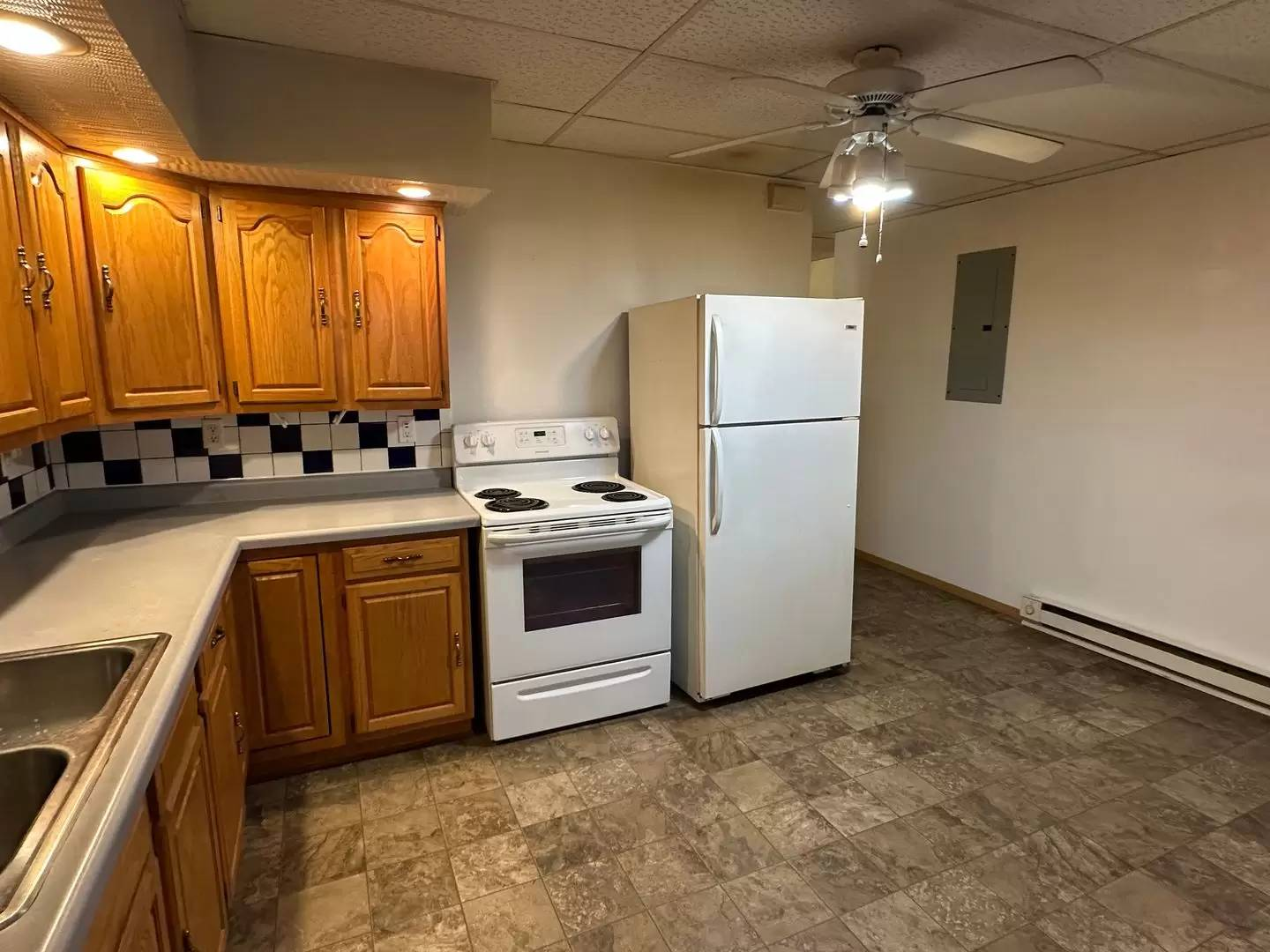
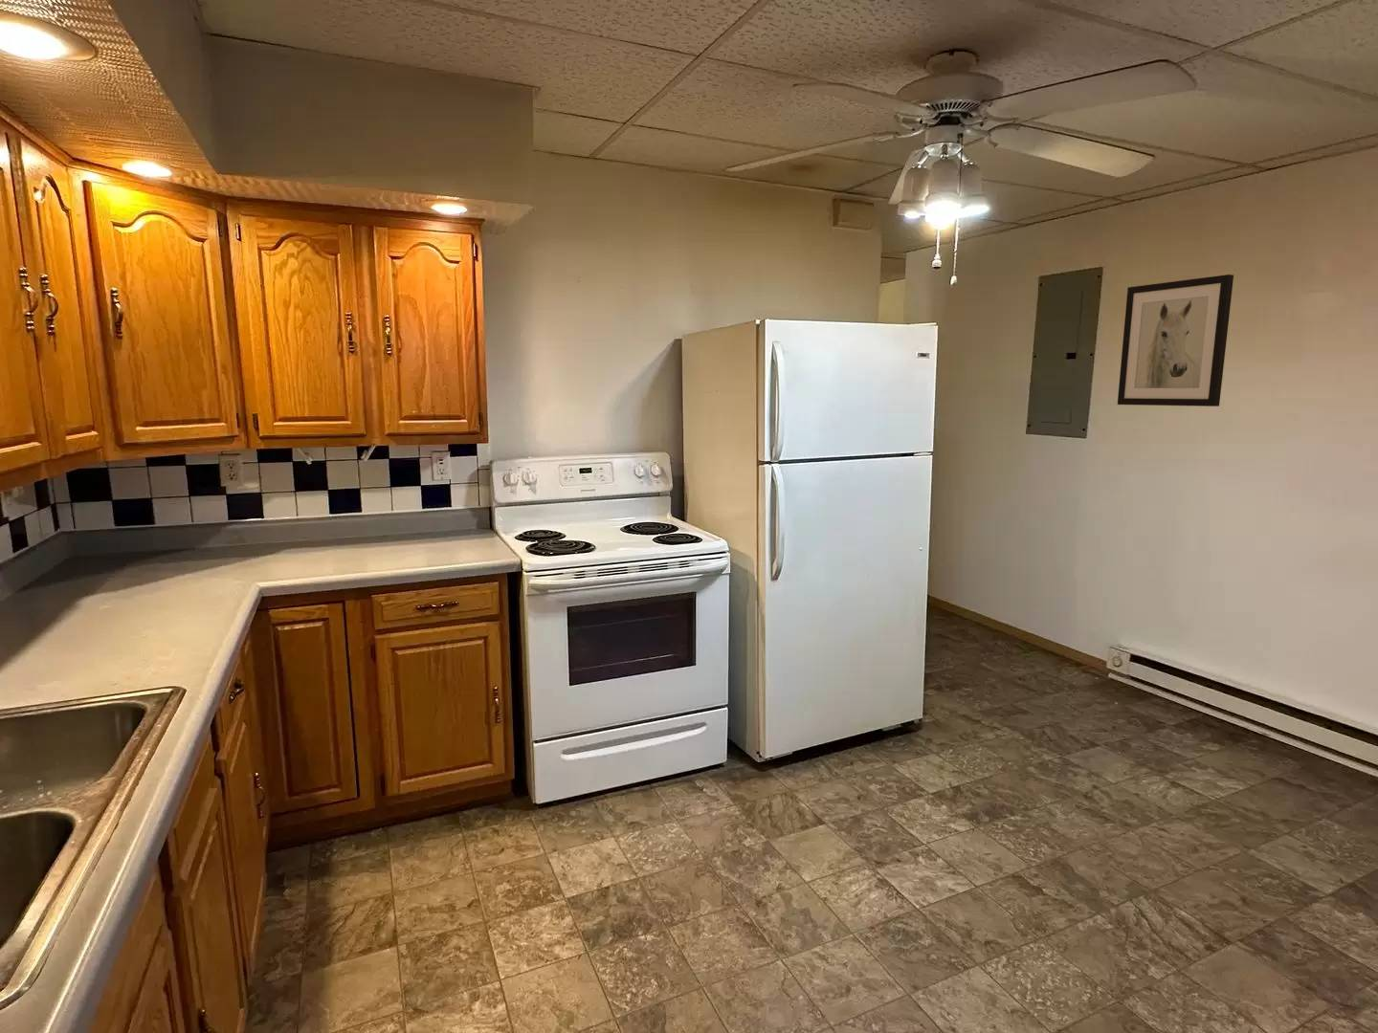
+ wall art (1172, 343)
